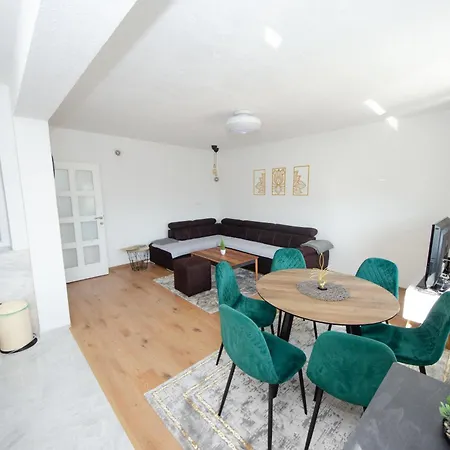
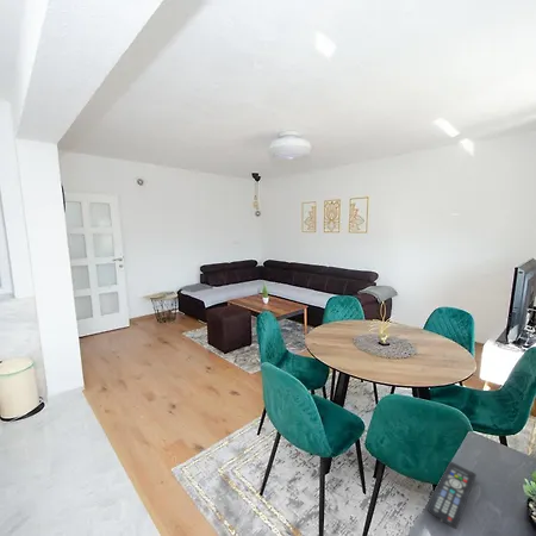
+ remote control (454, 491)
